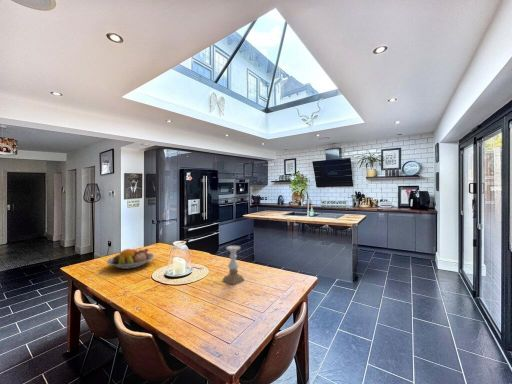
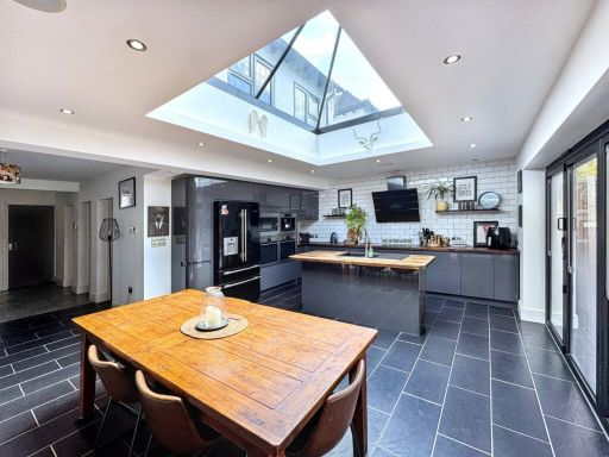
- candle holder (233, 264)
- fruit bowl (131, 256)
